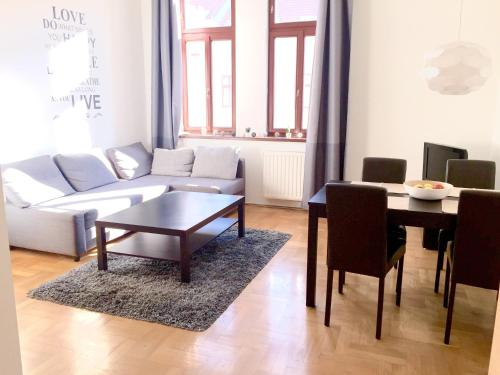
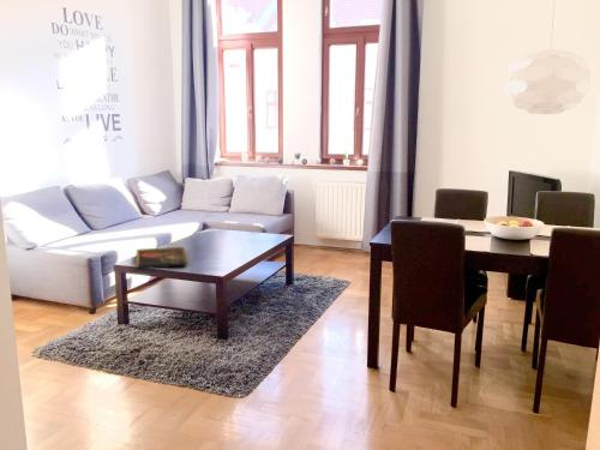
+ decorative tray (161, 257)
